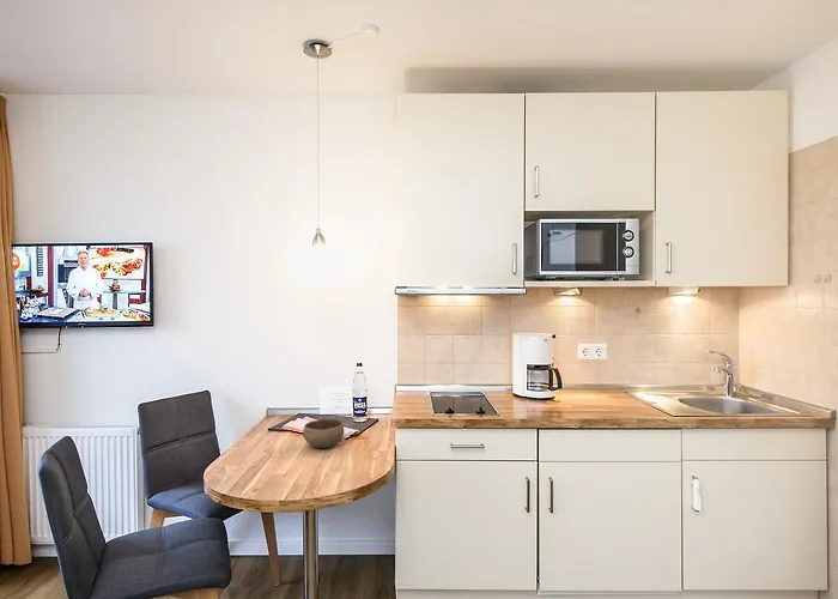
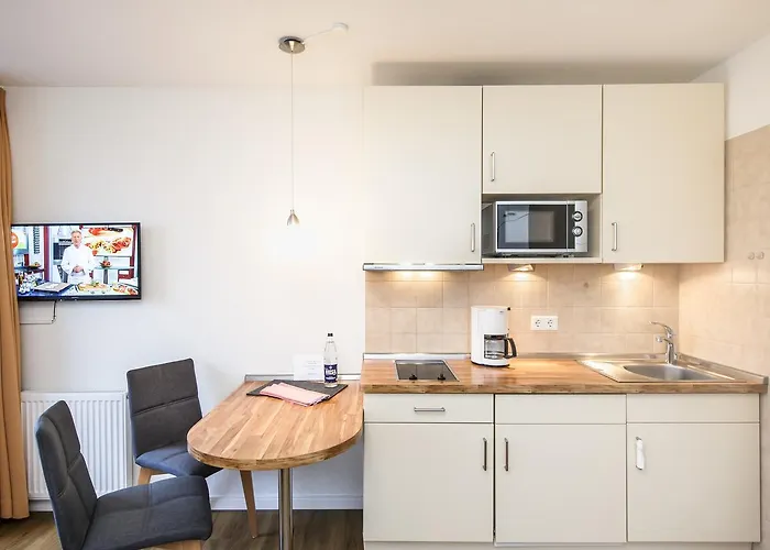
- bowl (323, 435)
